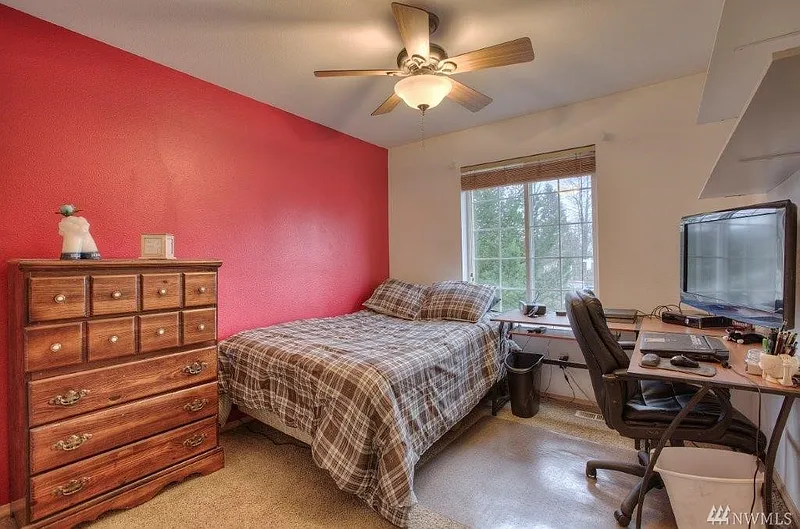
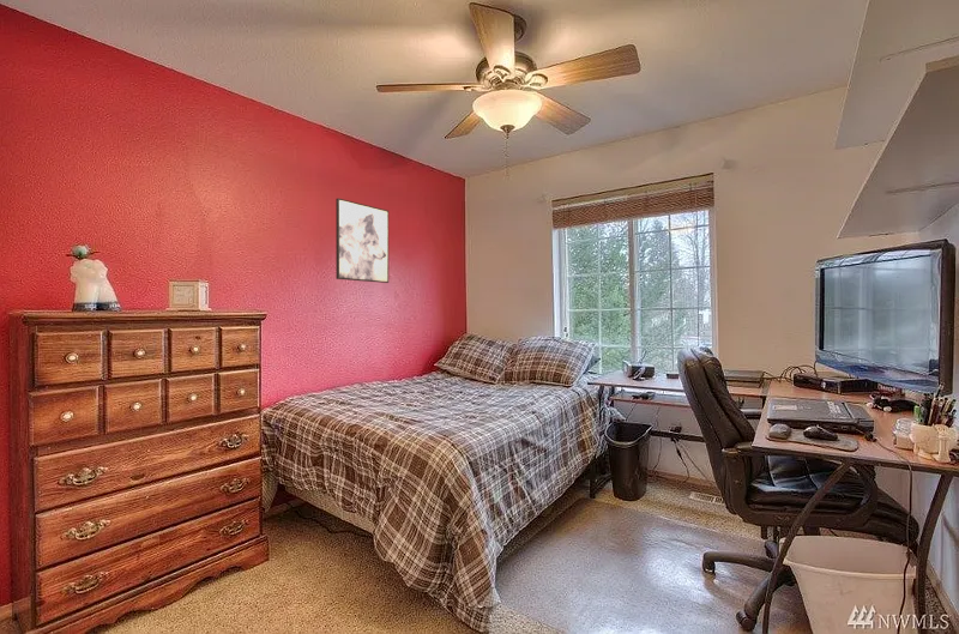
+ wall art (363, 242)
